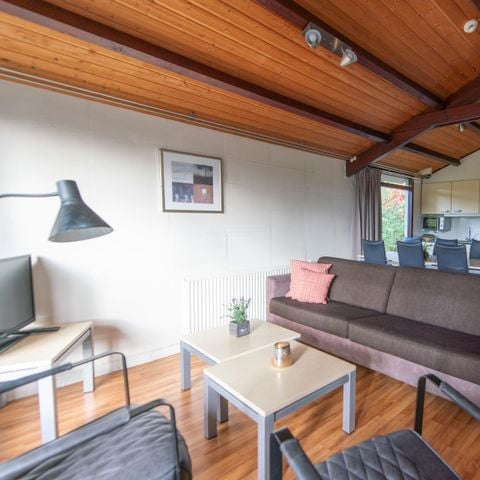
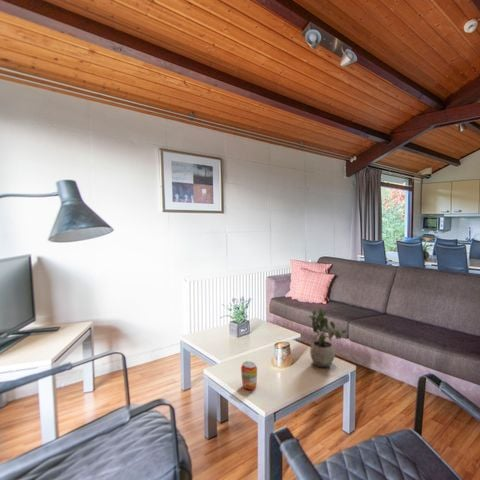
+ potted plant (325, 337)
+ beverage can (249, 375)
